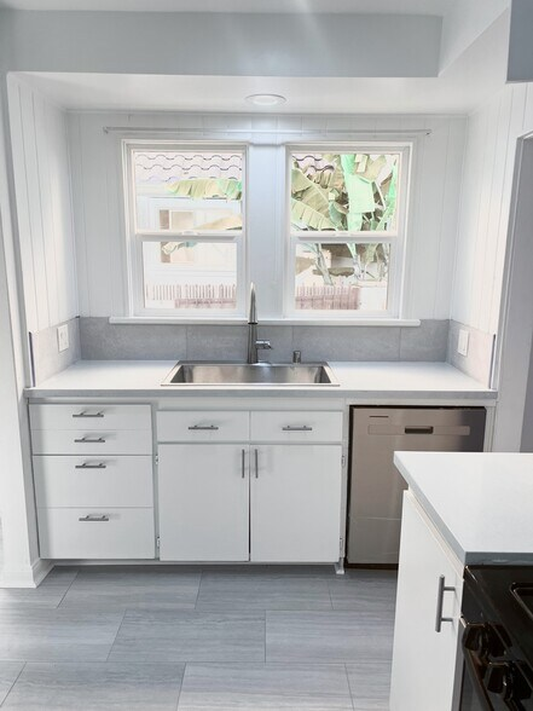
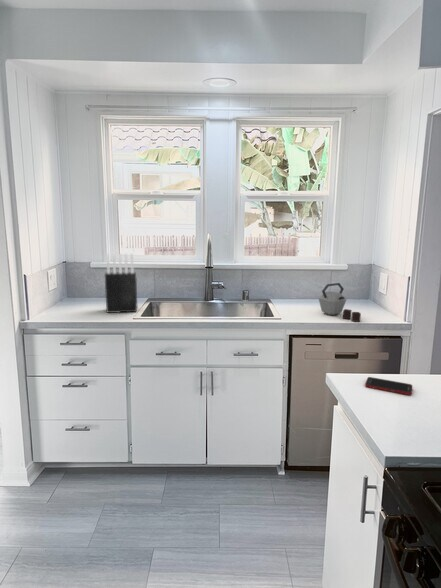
+ kettle (341, 301)
+ knife block (121, 281)
+ cell phone (388, 385)
